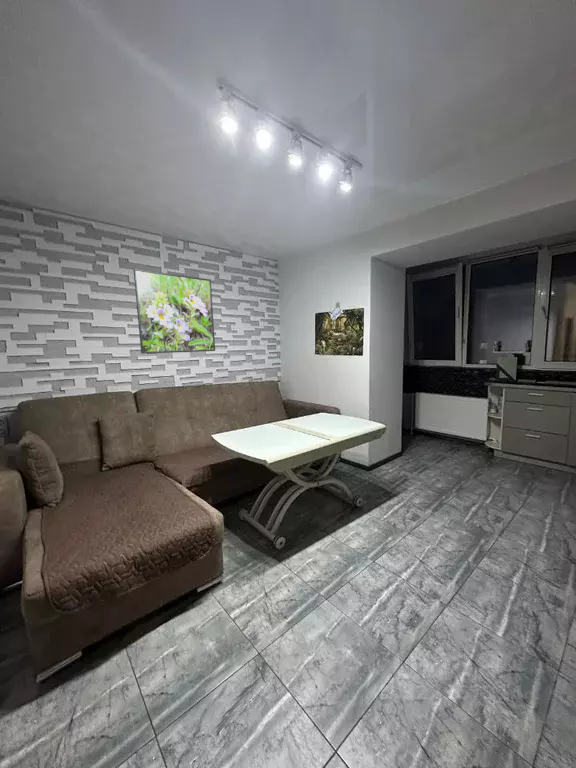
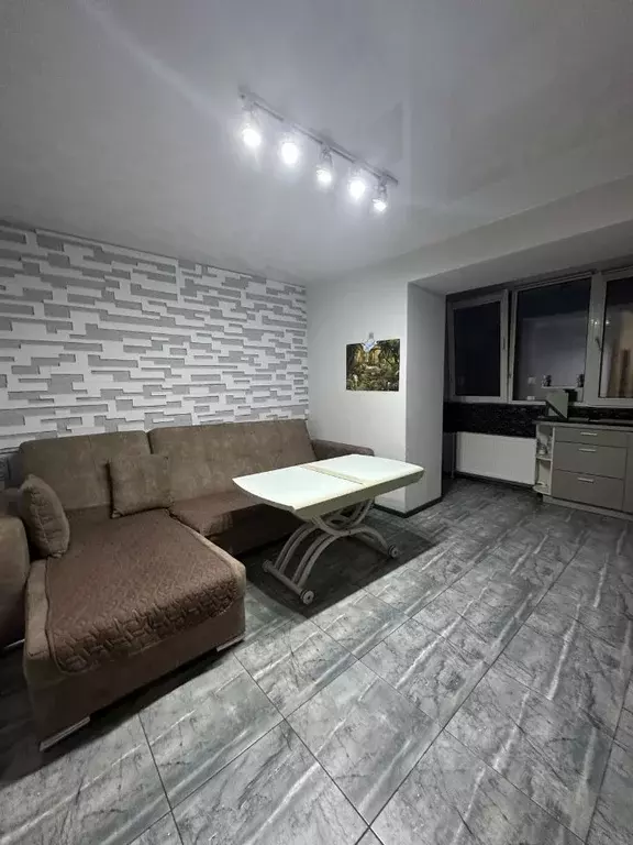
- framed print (178, 314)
